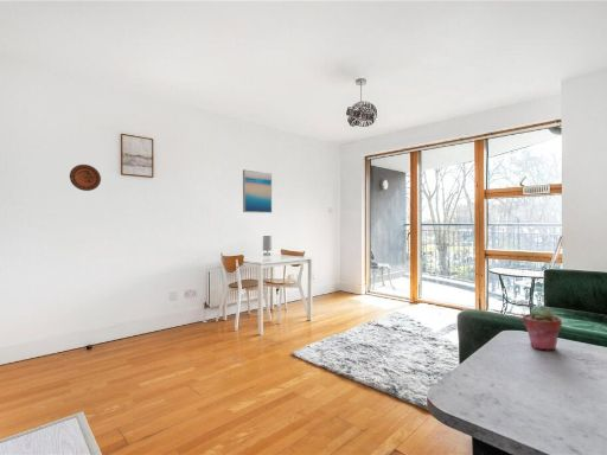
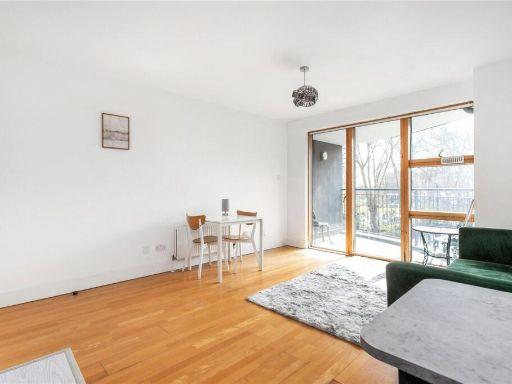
- potted succulent (542, 326)
- decorative plate (85, 177)
- wall art (257, 192)
